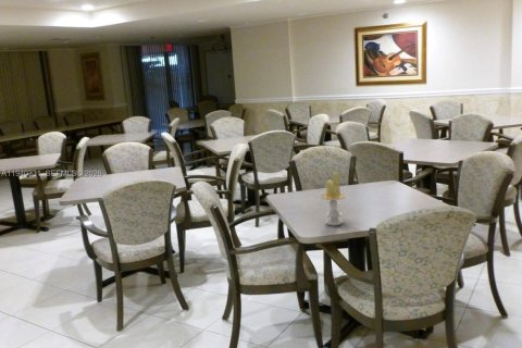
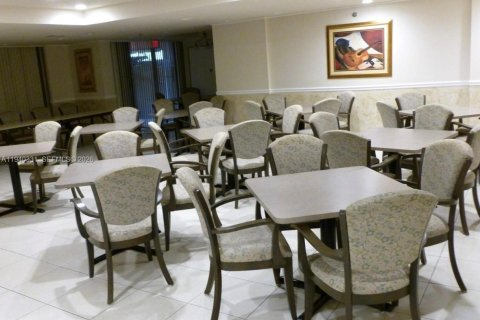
- candle (333, 198)
